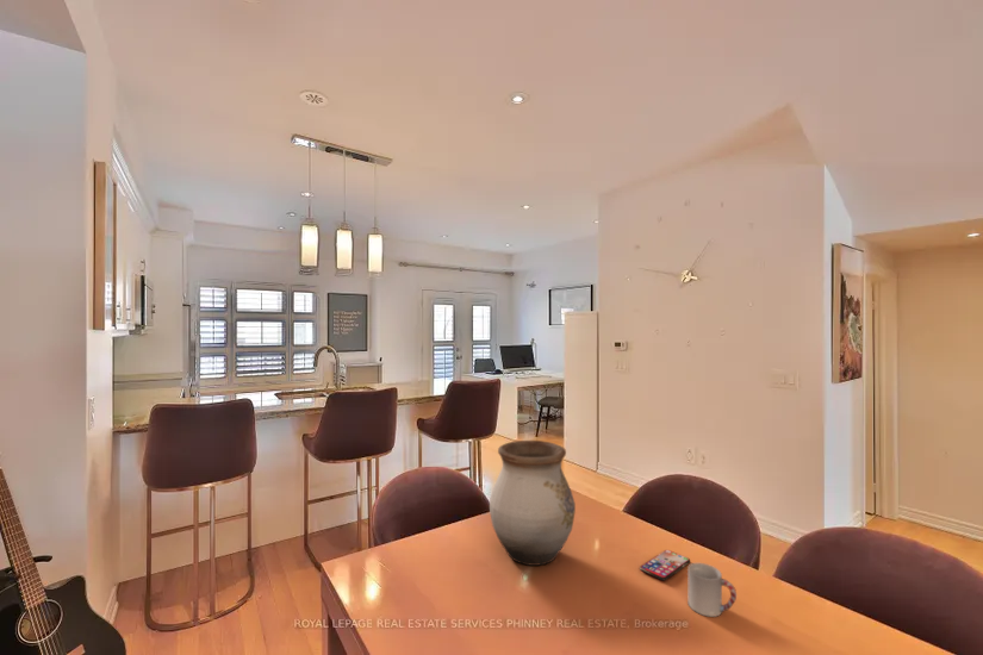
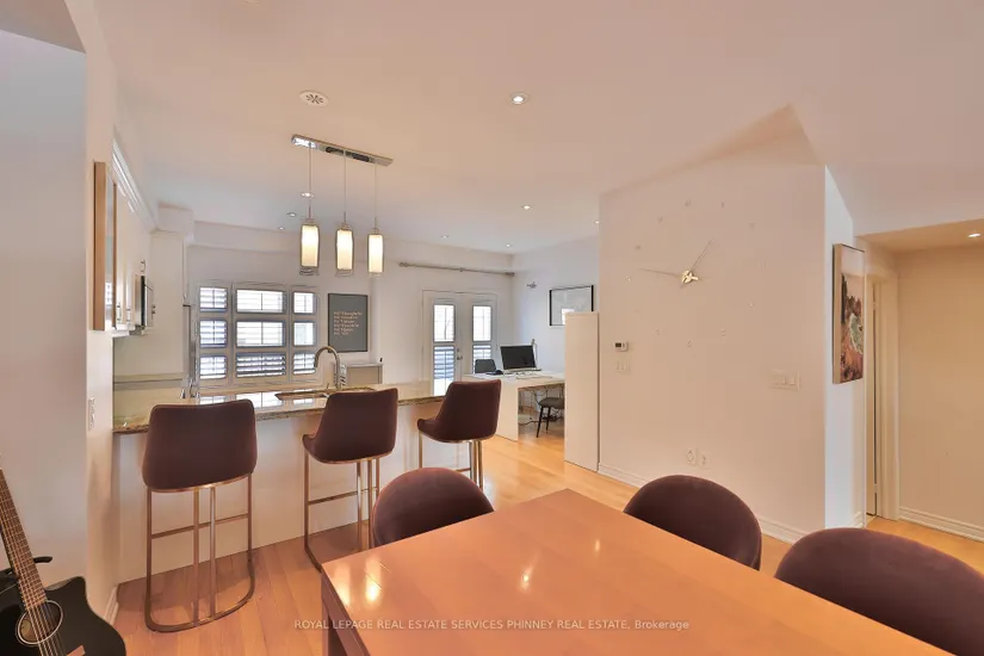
- cup (711, 591)
- vase (531, 500)
- smartphone (665, 563)
